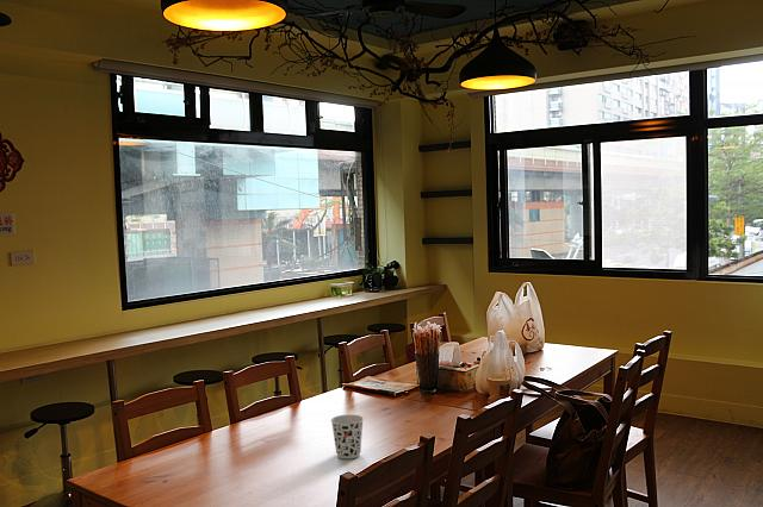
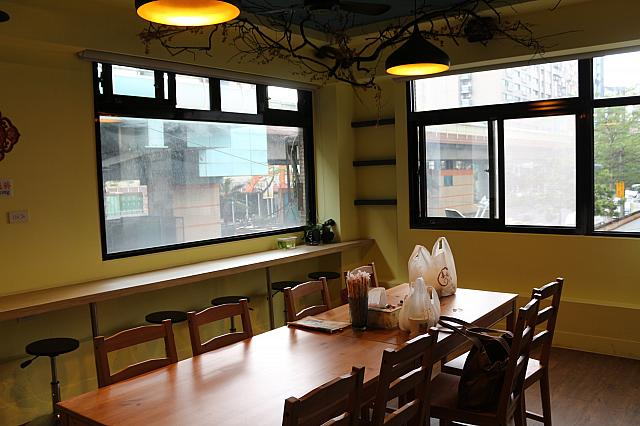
- cup (347, 437)
